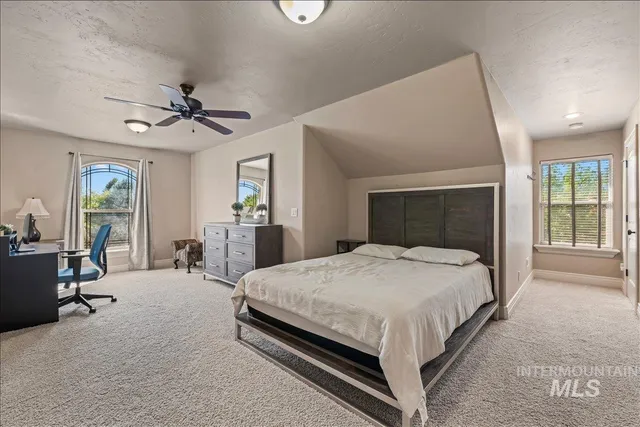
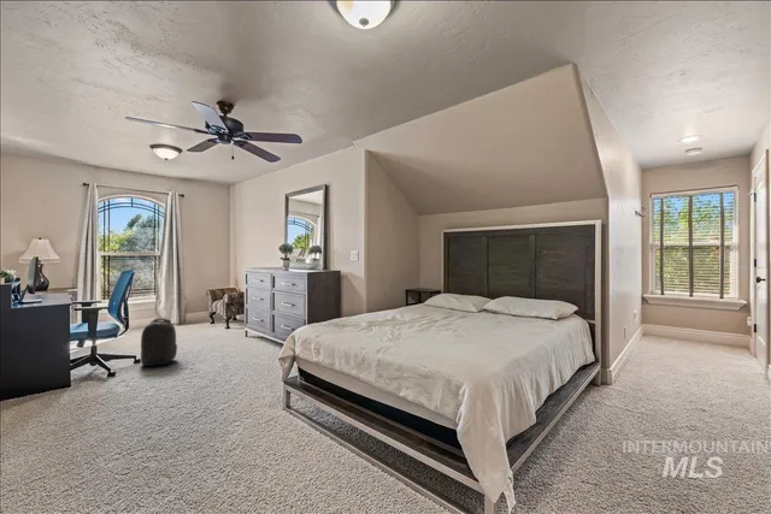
+ backpack (159, 341)
